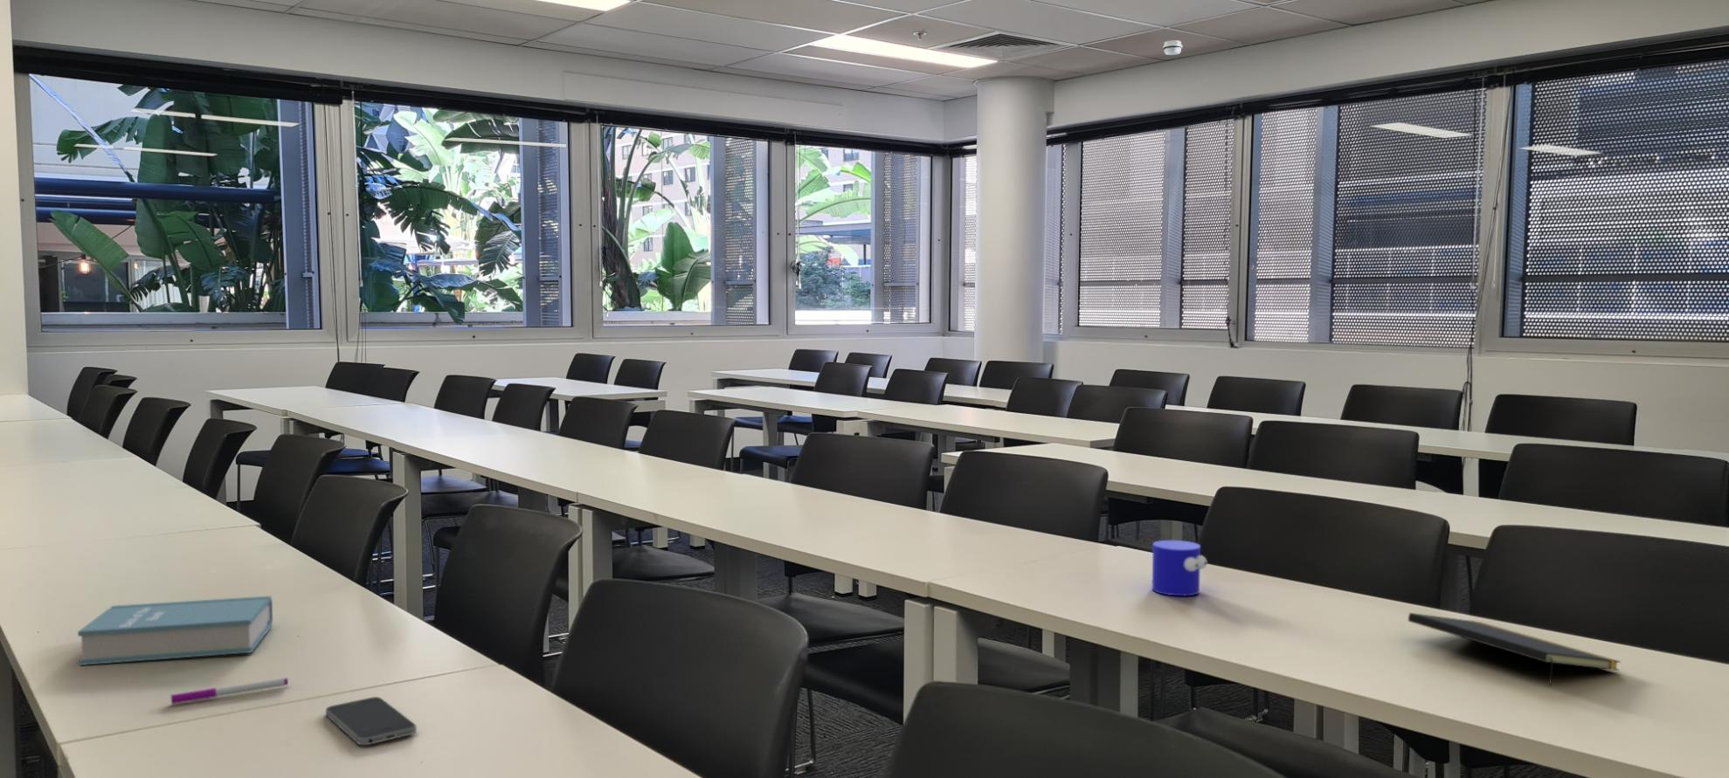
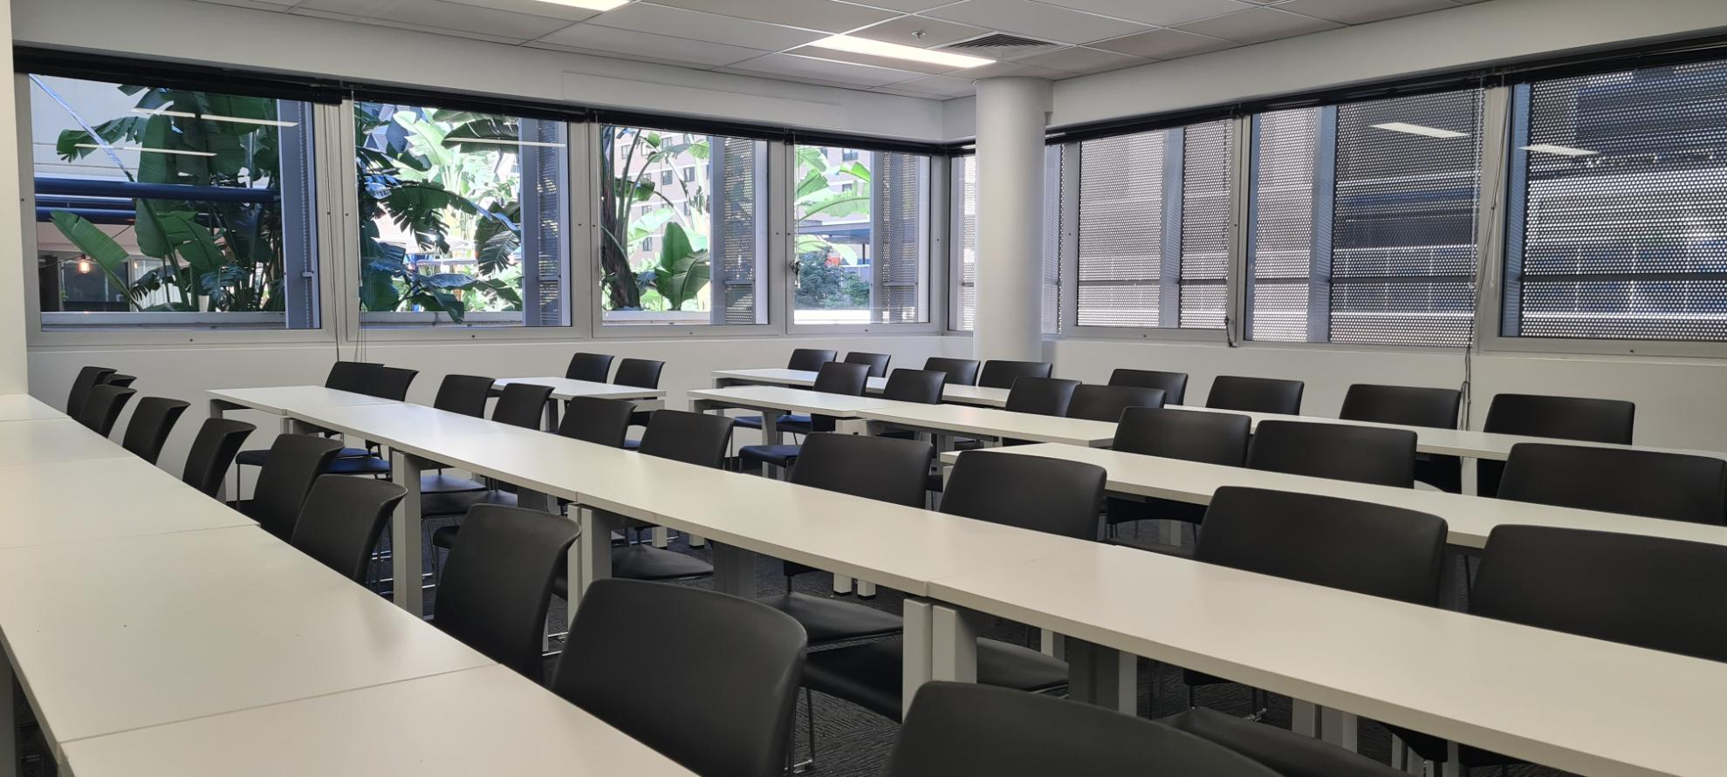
- notepad (1510, 640)
- cup (1180, 568)
- pen (230, 690)
- smartphone (369, 720)
- smoke detector (1172, 47)
- book (181, 627)
